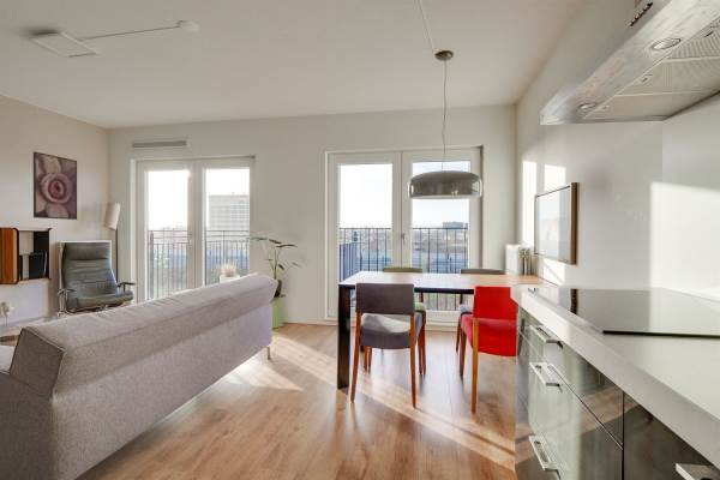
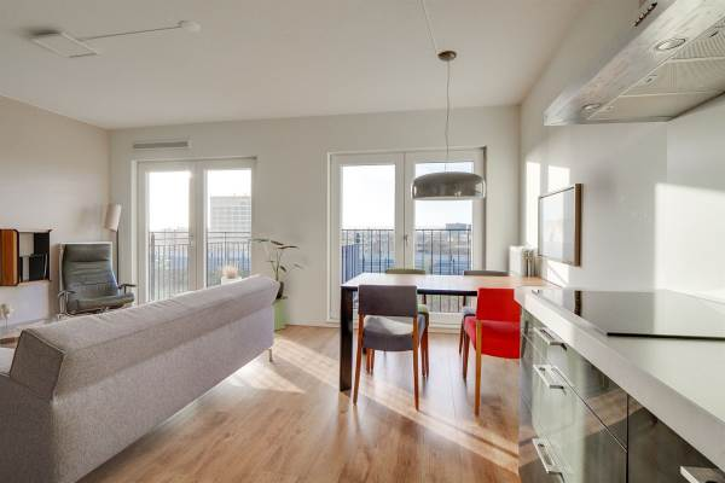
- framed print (56, 187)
